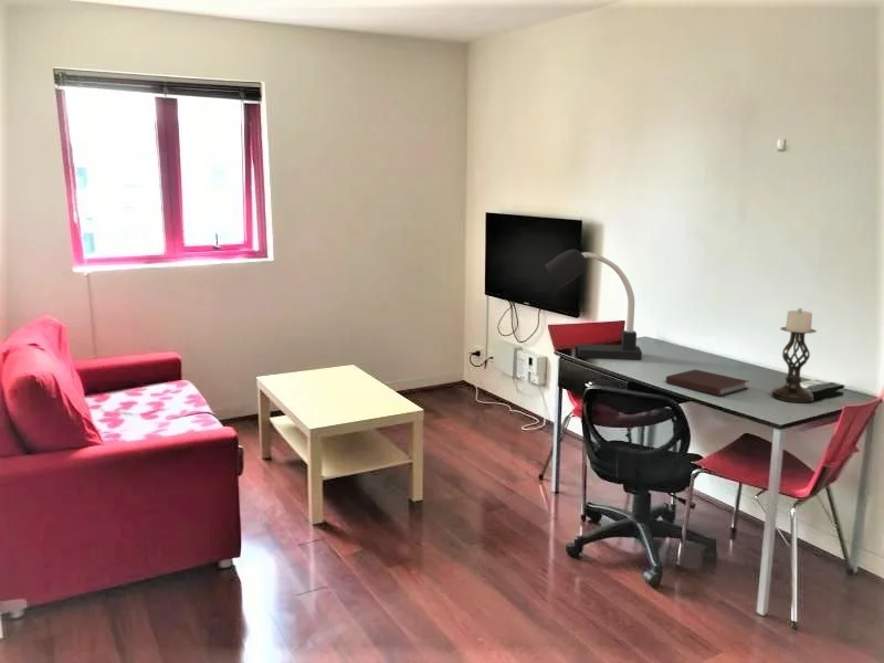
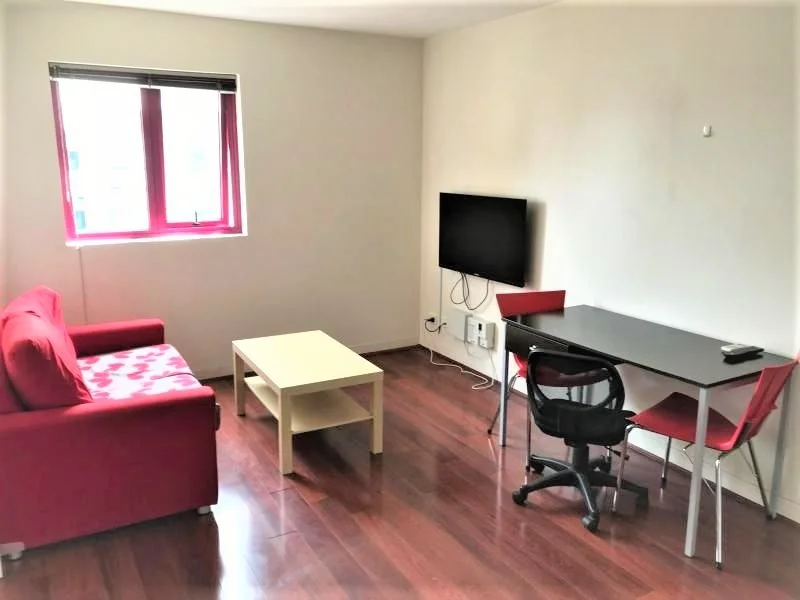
- candle holder (796, 352)
- desk lamp (572, 280)
- notebook (706, 381)
